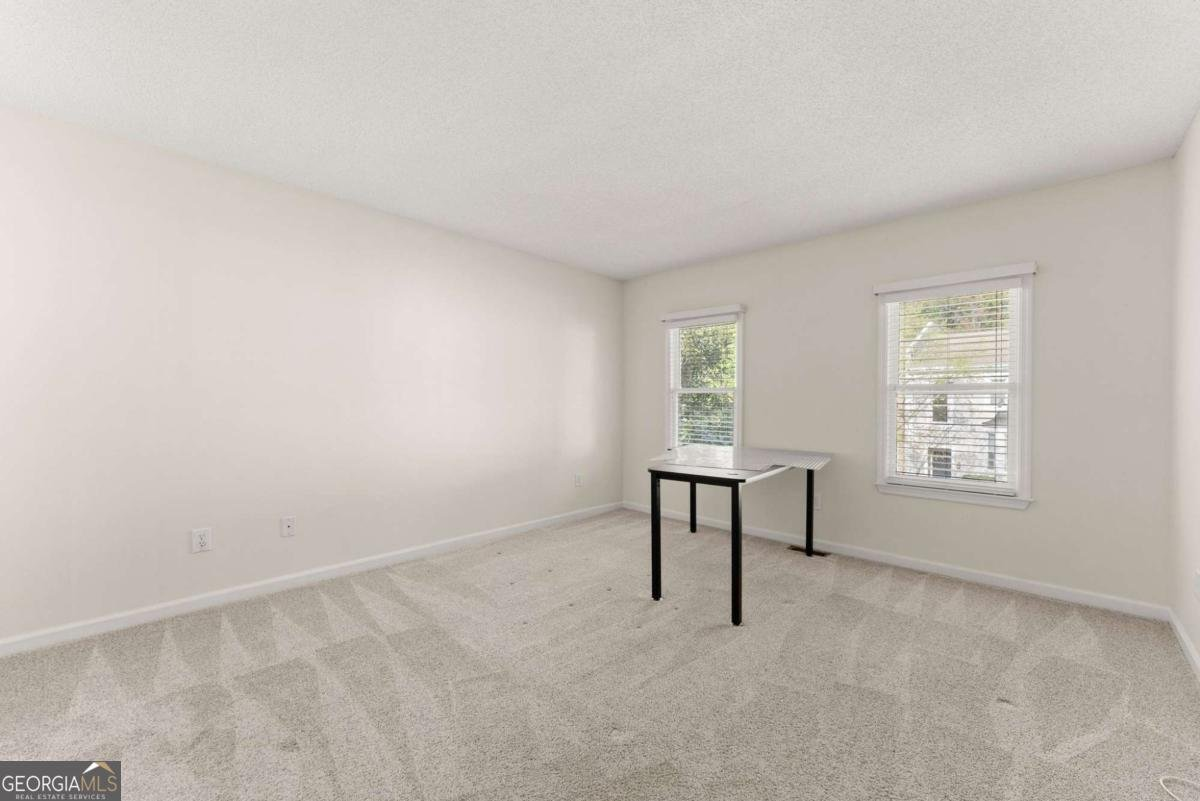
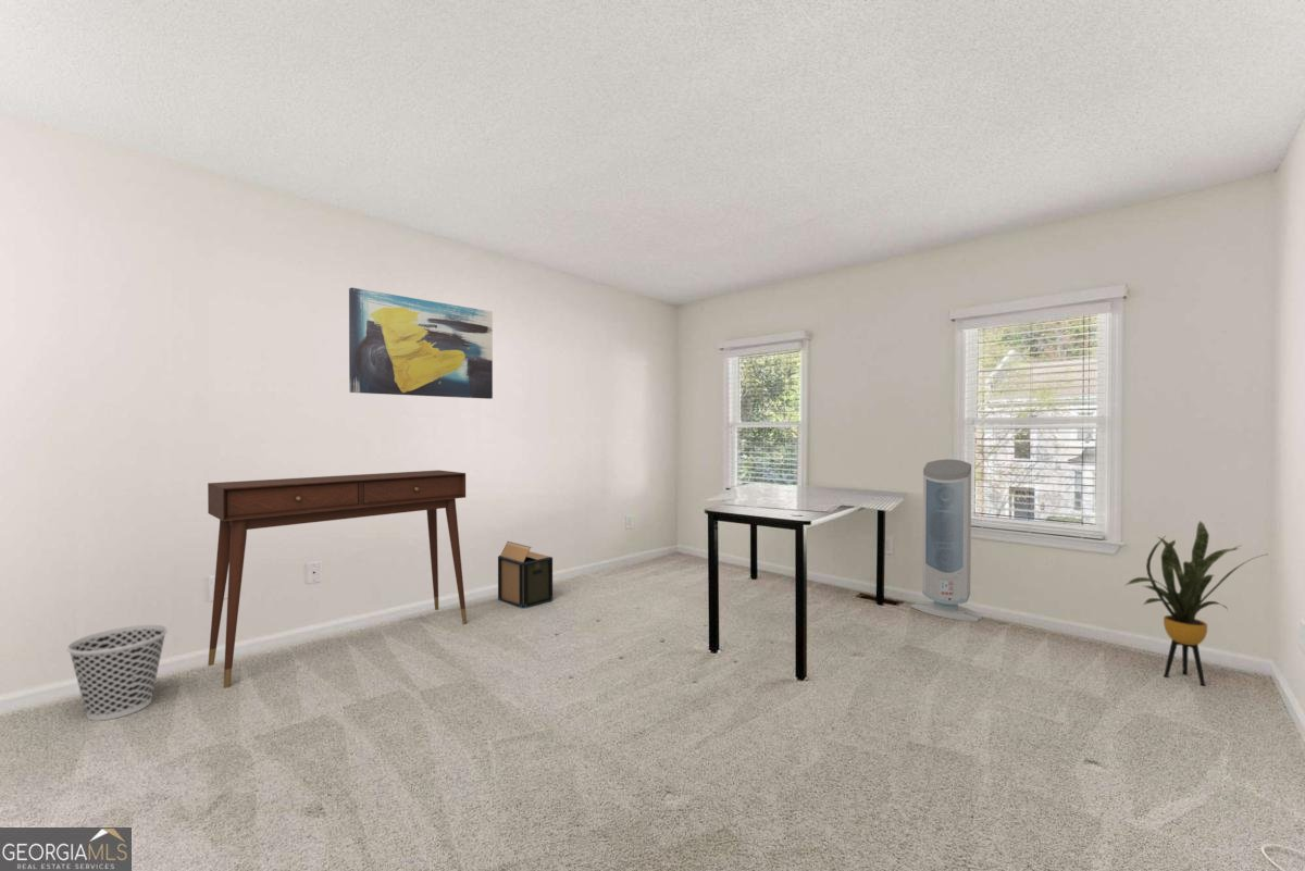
+ wastebasket (120, 672)
+ air purifier (946, 536)
+ cardboard box (524, 571)
+ wall art (426, 348)
+ desk (341, 519)
+ house plant (1195, 604)
